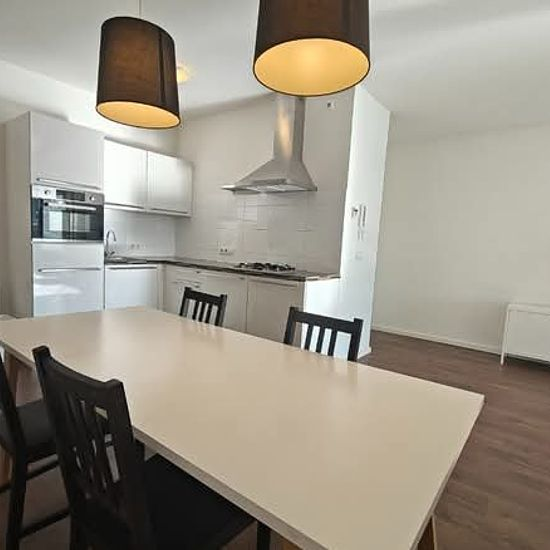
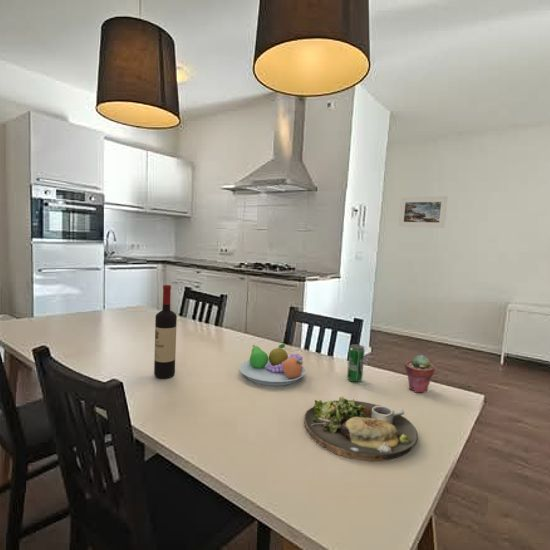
+ fruit bowl (272, 361)
+ wine bottle (165, 330)
+ potted succulent (419, 372)
+ beverage can (355, 363)
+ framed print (421, 212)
+ dinner plate (359, 417)
